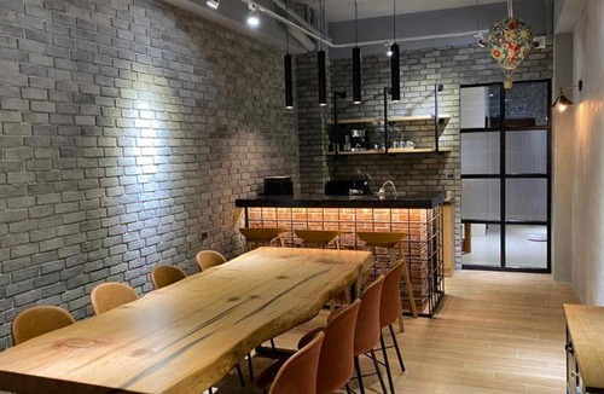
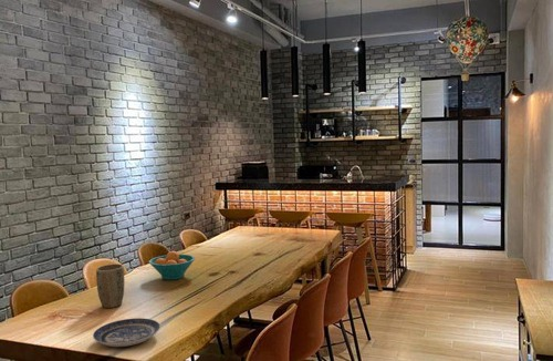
+ plant pot (111, 286)
+ plate (127, 333)
+ fruit bowl (171, 264)
